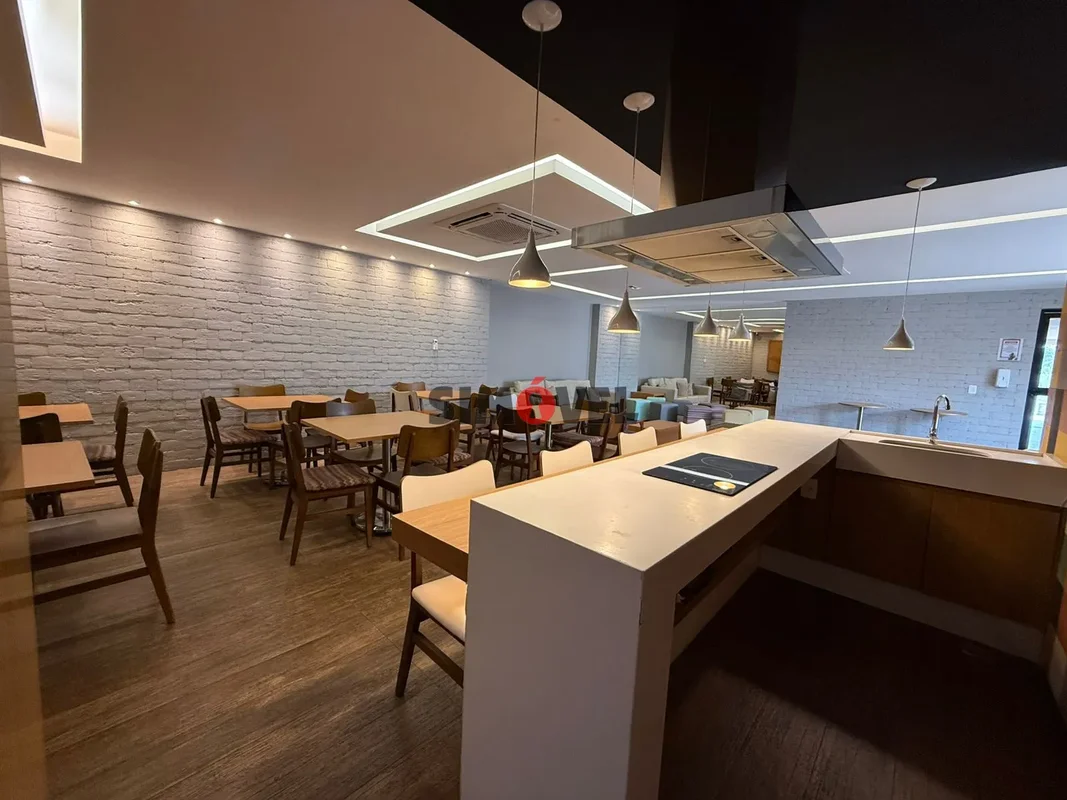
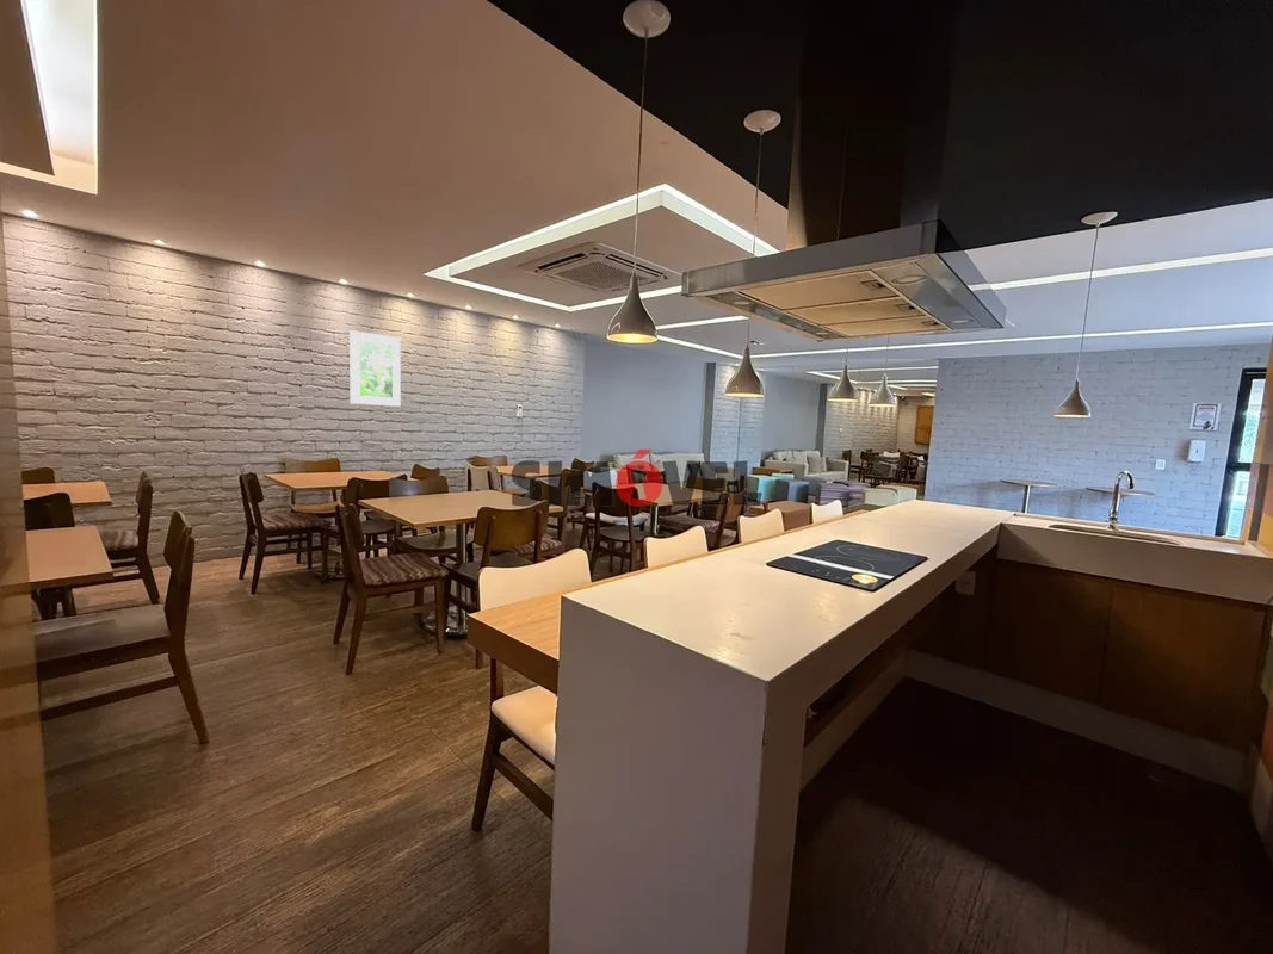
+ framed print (376, 370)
